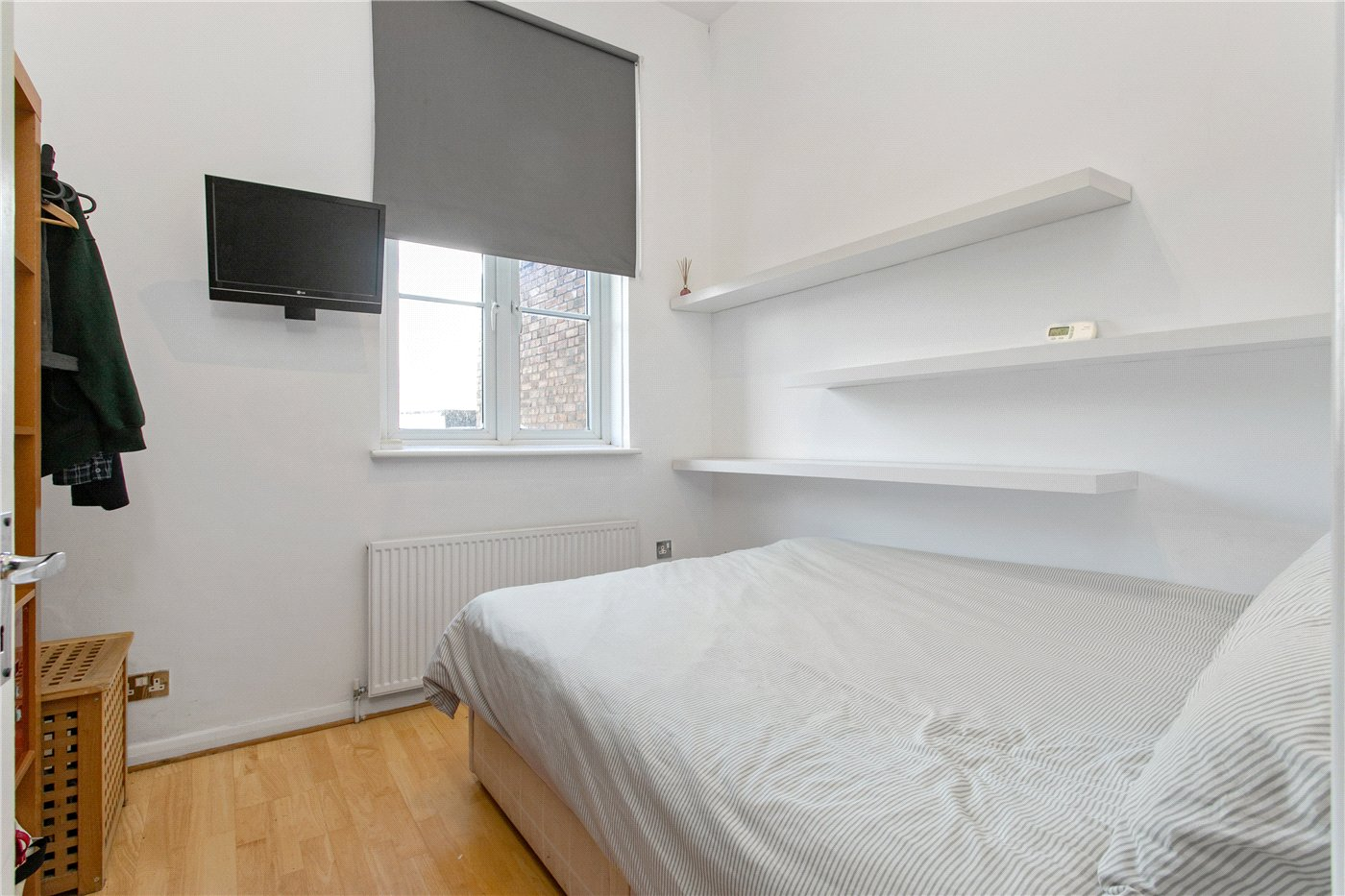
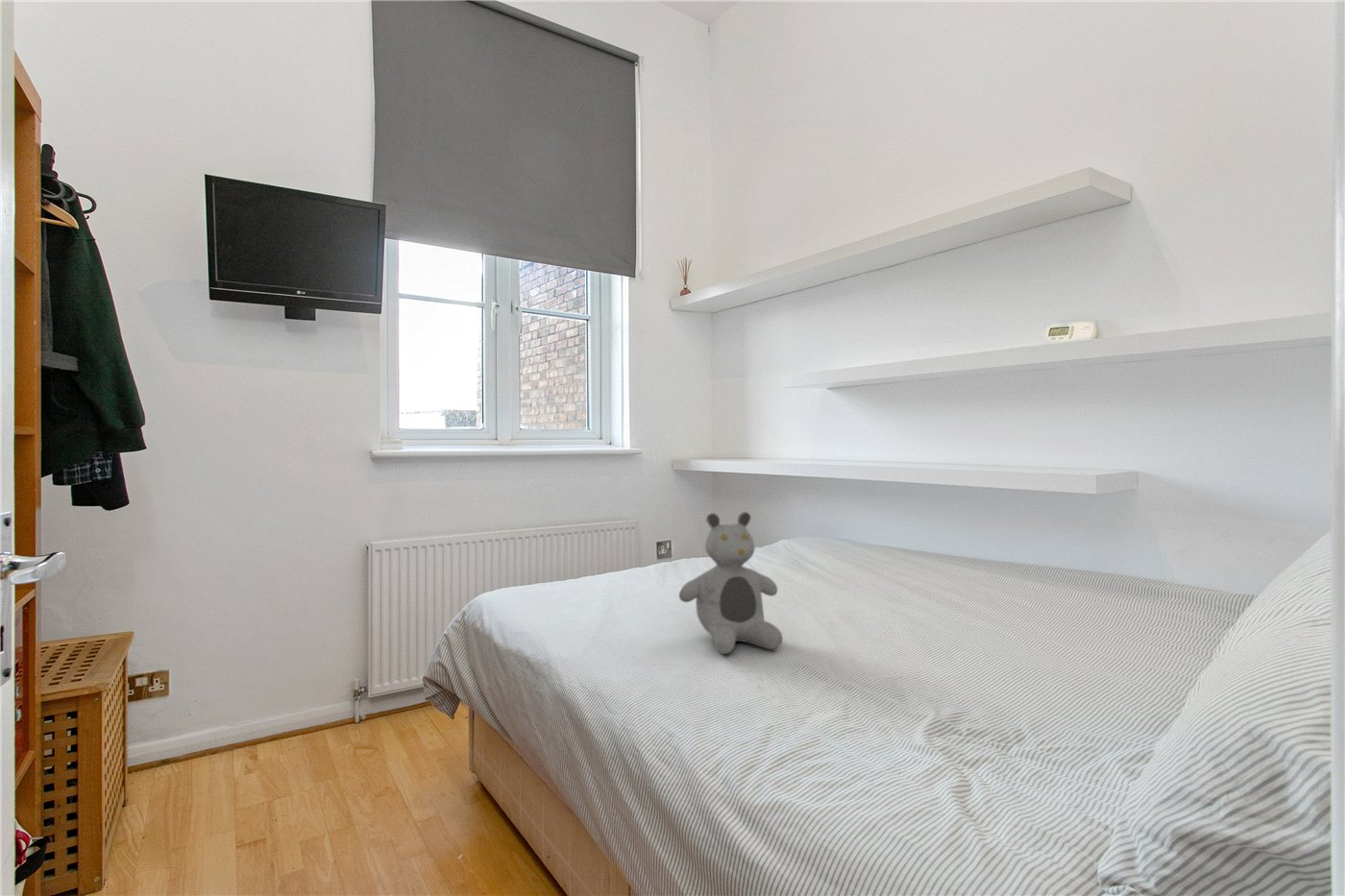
+ teddy bear (736, 578)
